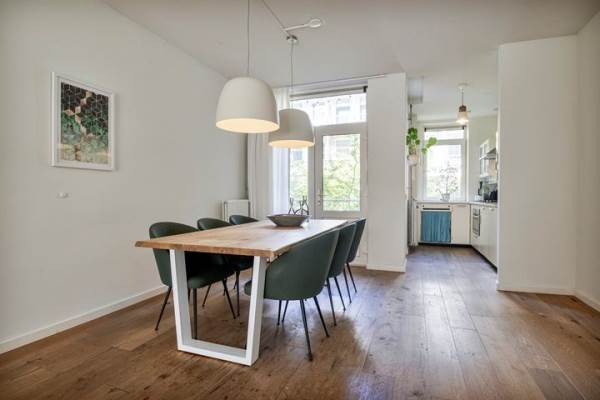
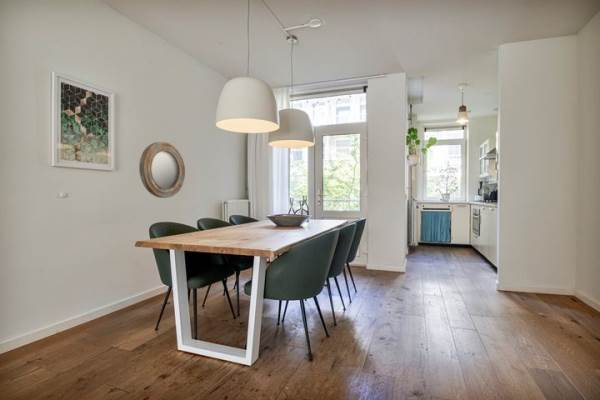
+ home mirror (164, 170)
